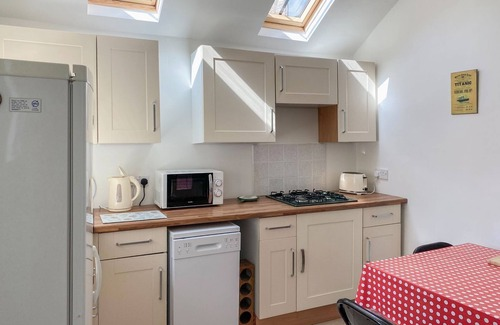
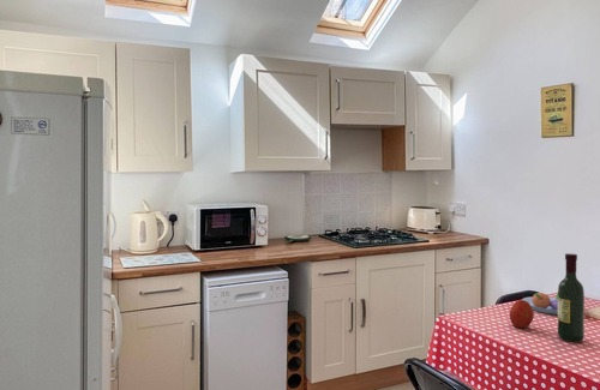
+ wine bottle (570, 296)
+ fruit bowl (553, 298)
+ apple (521, 312)
